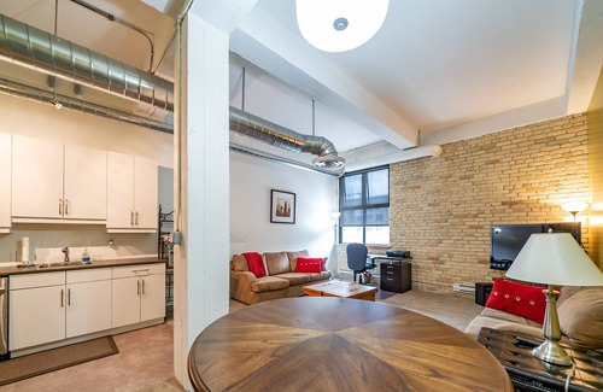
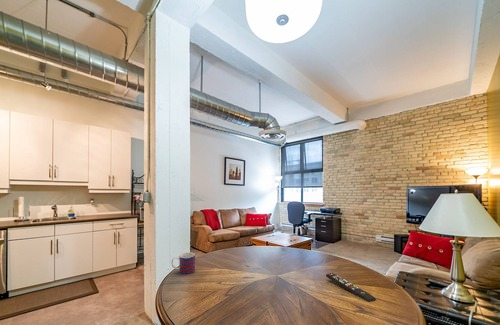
+ mug (183, 263)
+ remote control (348, 286)
